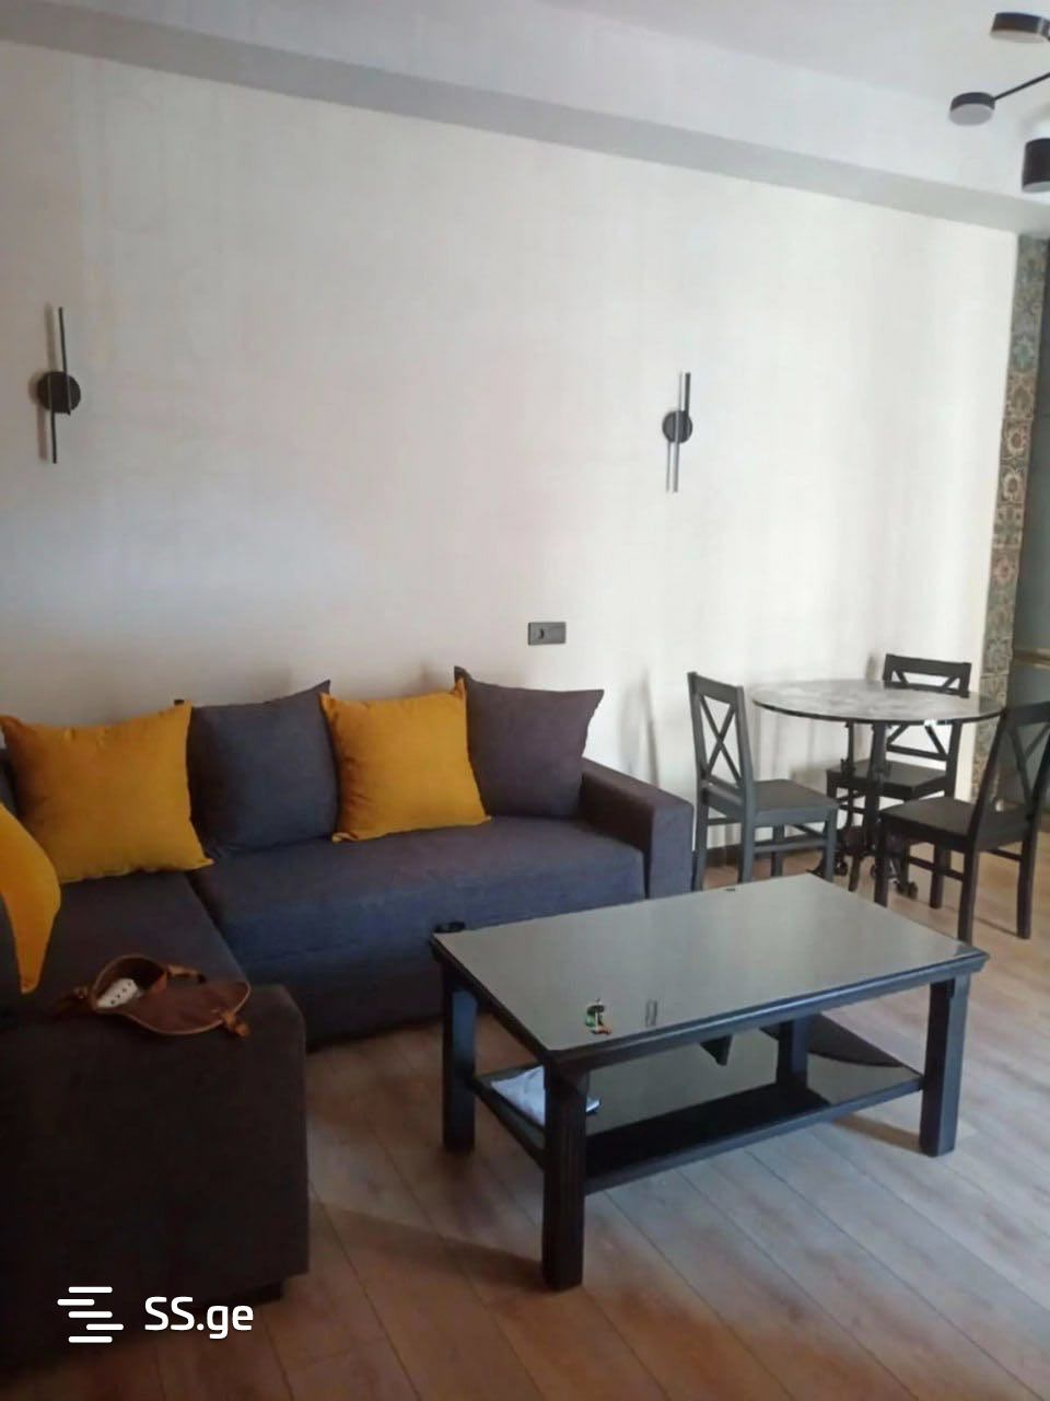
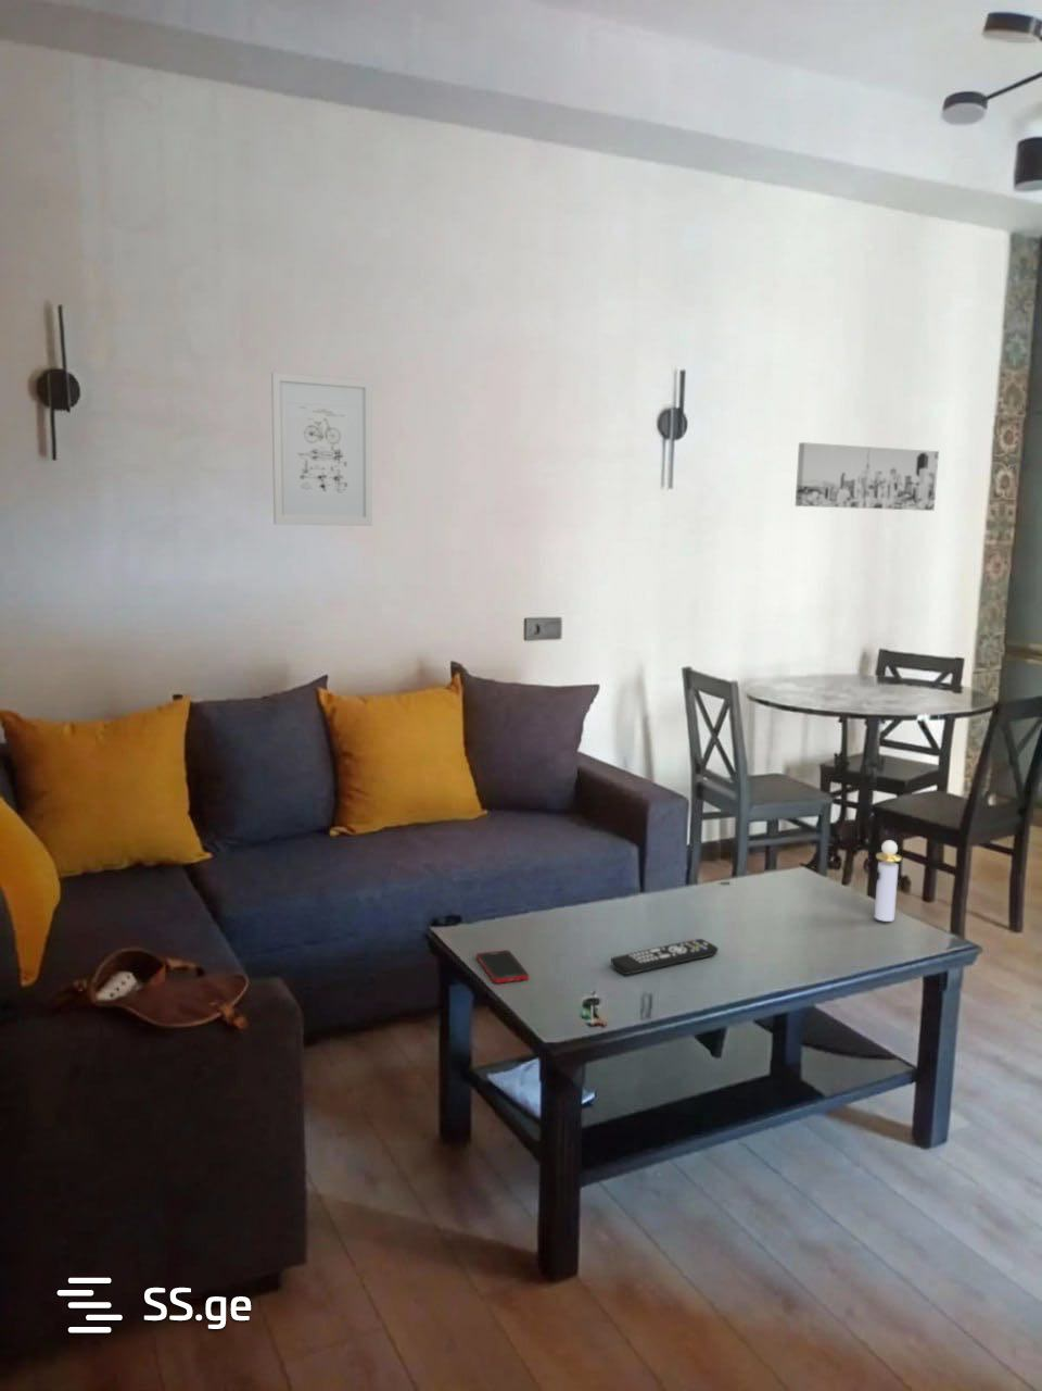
+ remote control (664, 956)
+ cell phone (501, 966)
+ perfume bottle (887, 881)
+ wall art (868, 478)
+ wall art (323, 451)
